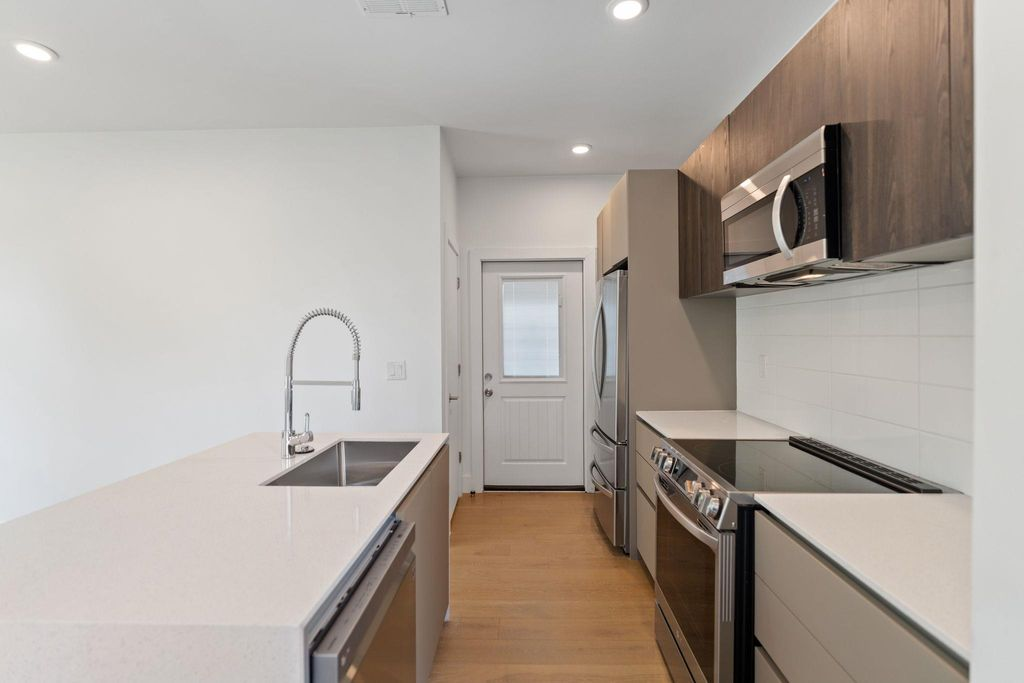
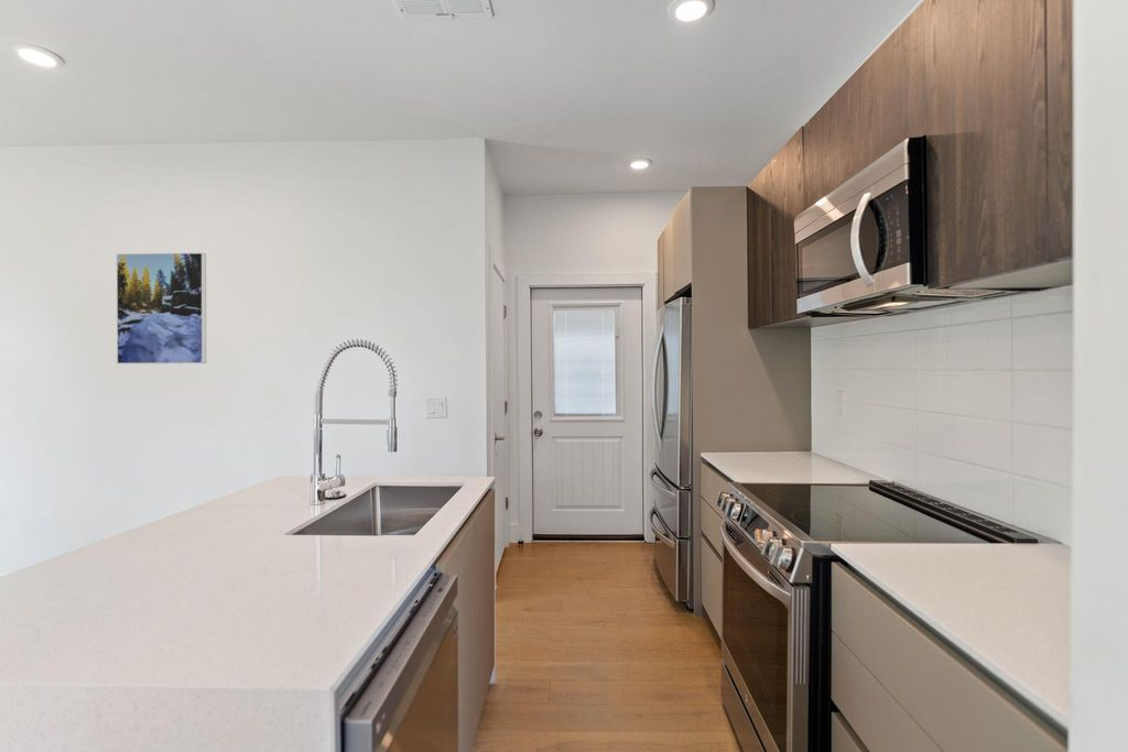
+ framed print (161, 308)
